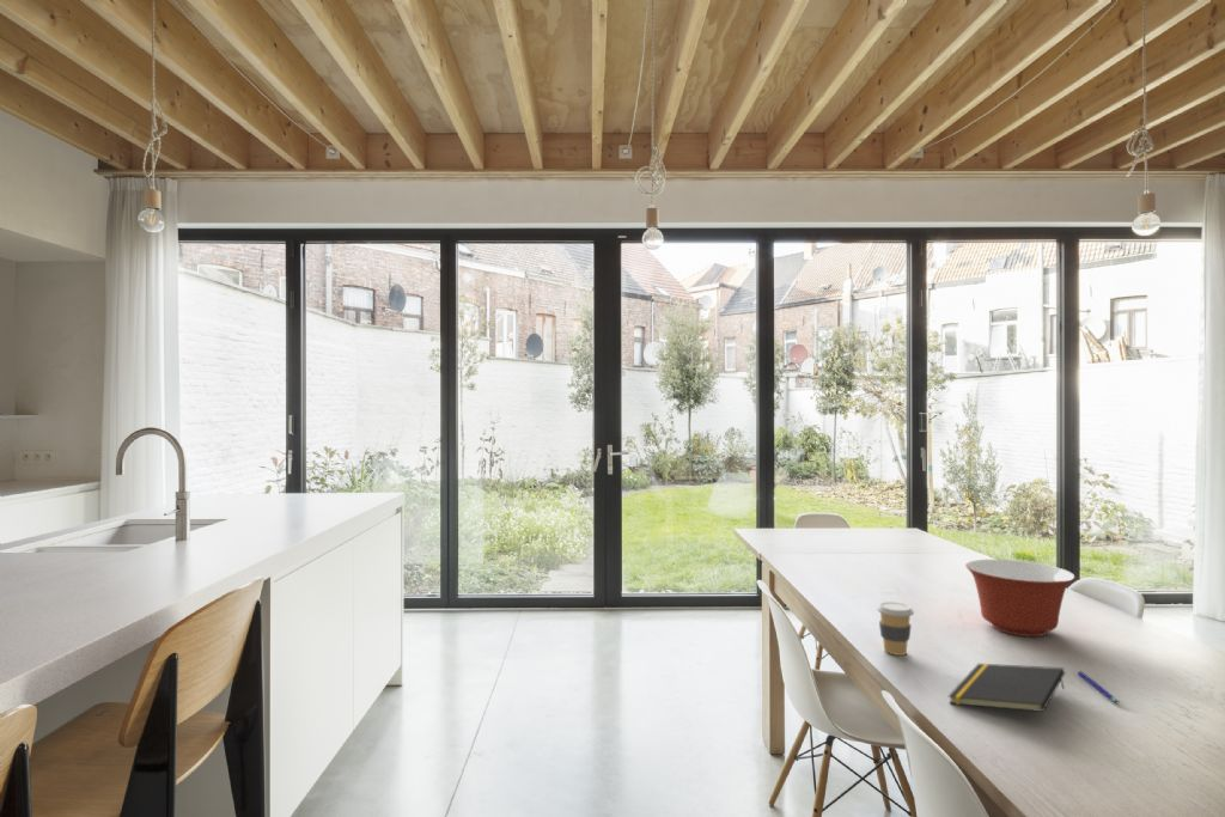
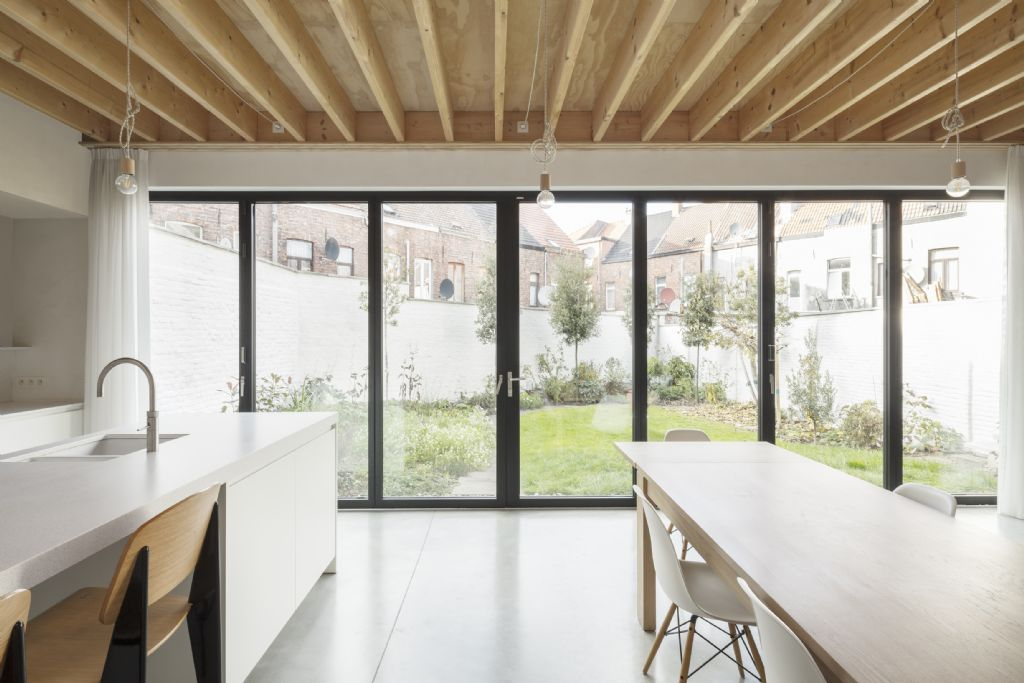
- notepad (1007, 684)
- mixing bowl (1018, 598)
- coffee cup (895, 628)
- pen (1097, 687)
